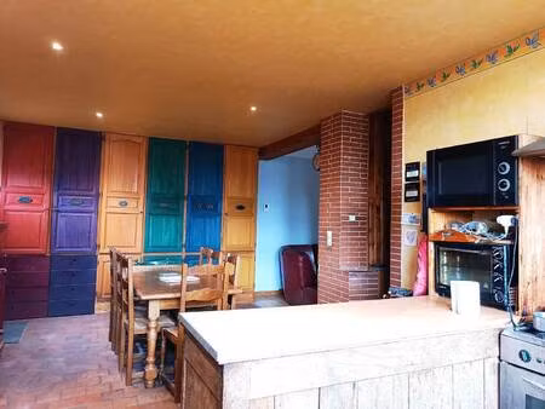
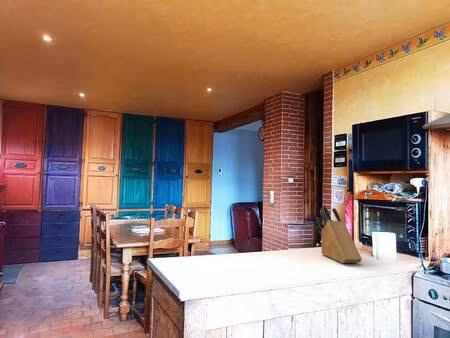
+ knife block (336, 231)
